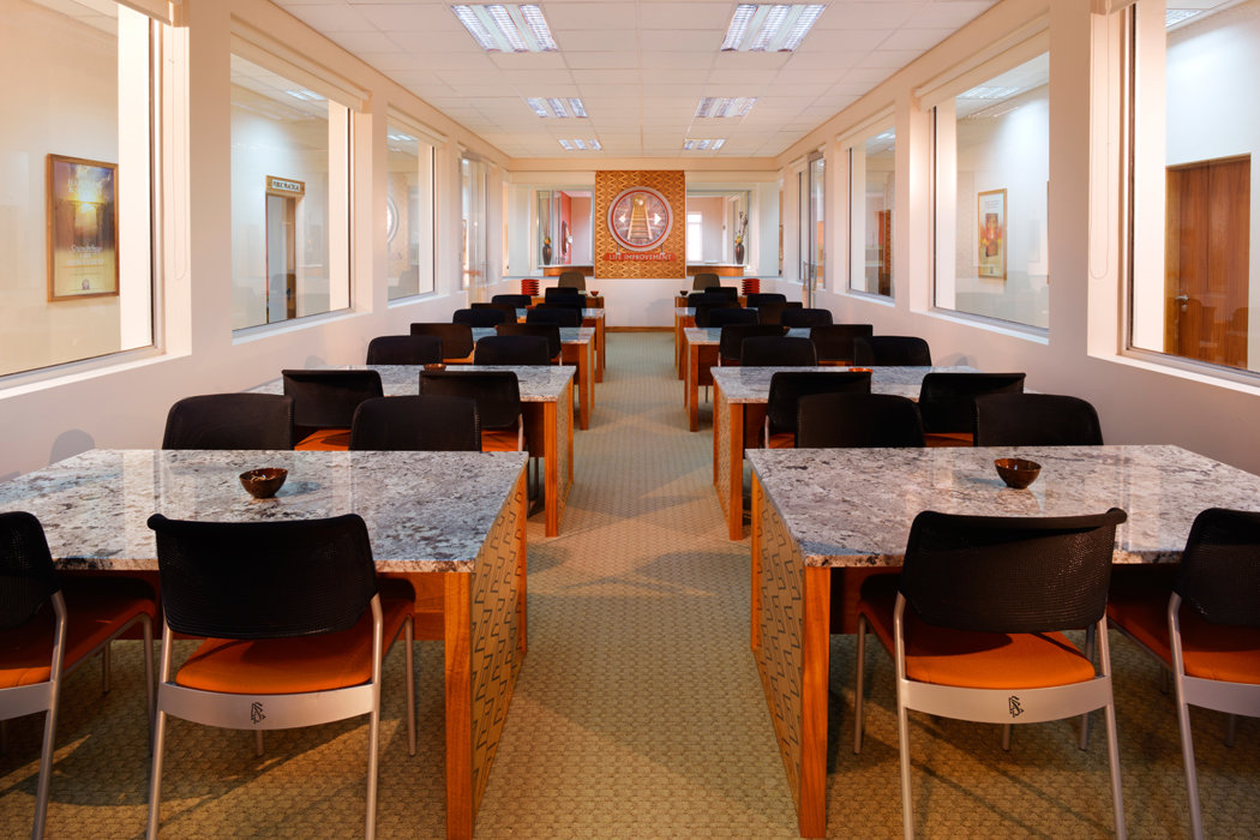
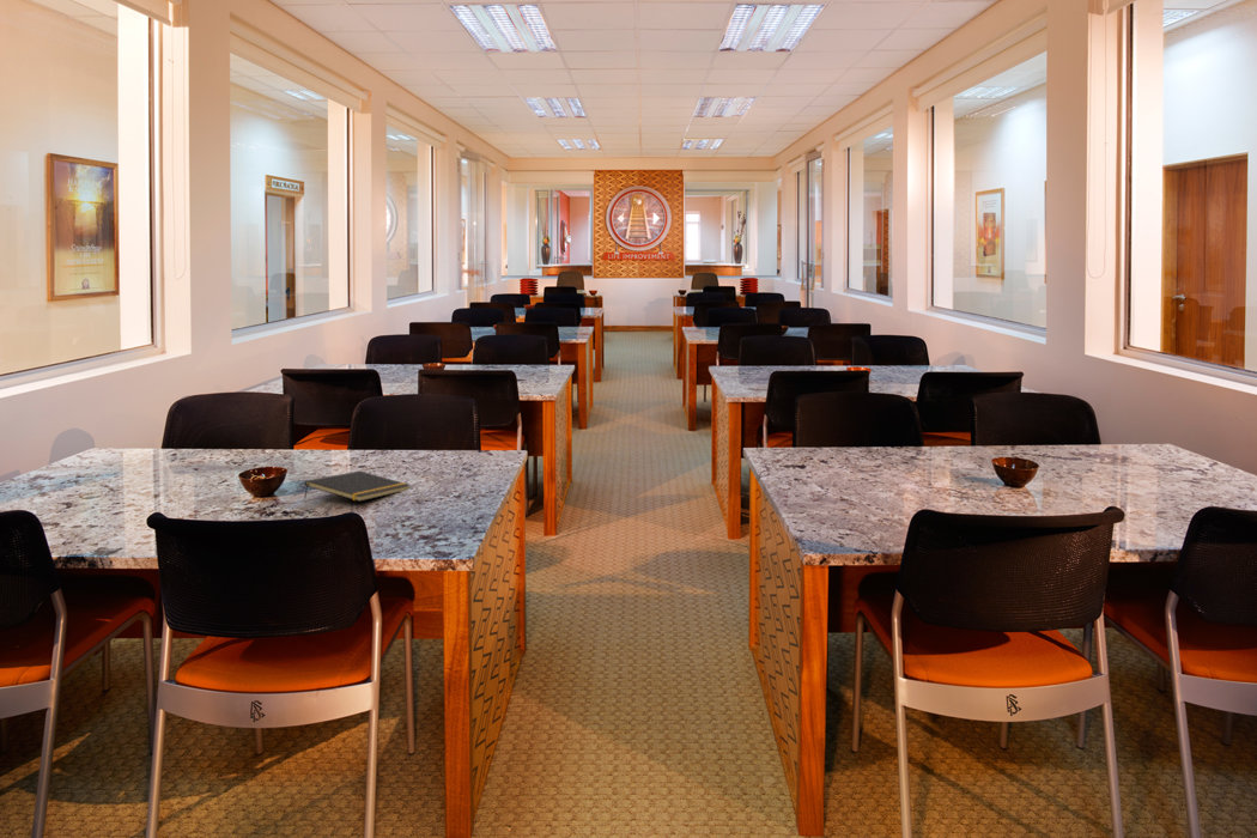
+ notepad (359, 485)
